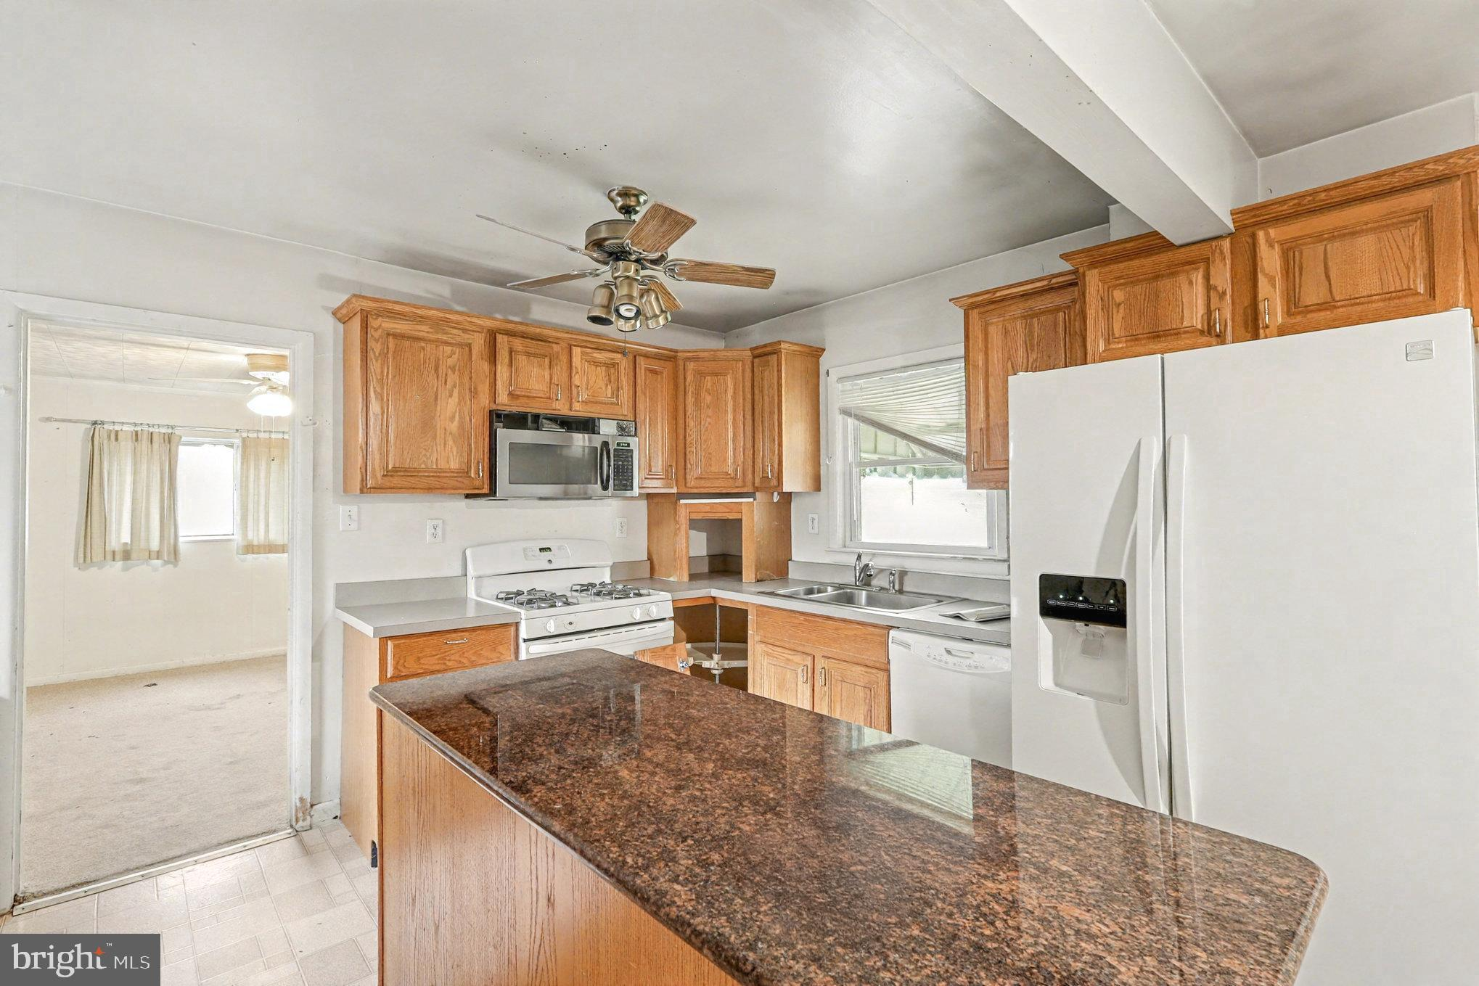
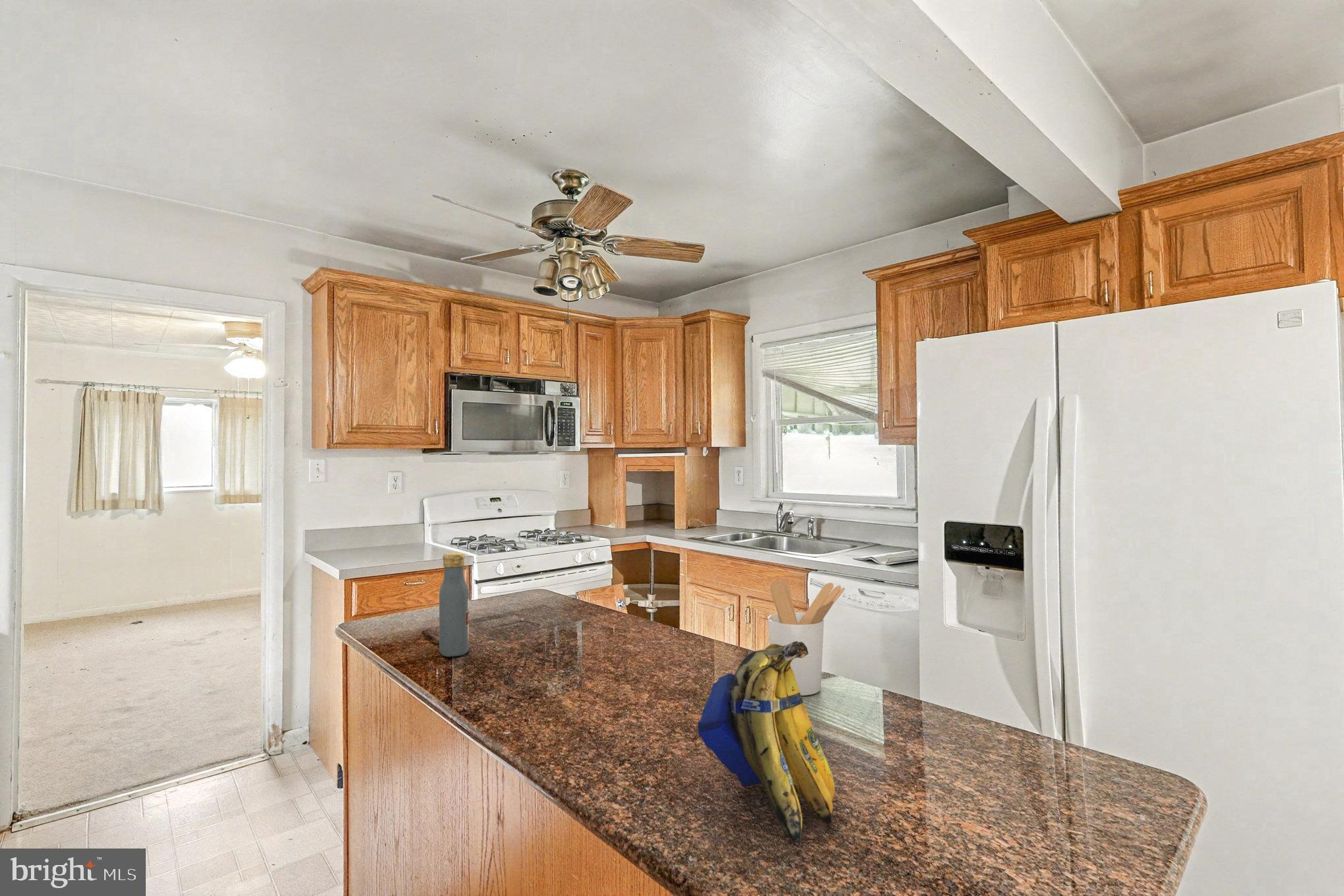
+ utensil holder (808, 634)
+ vodka (454, 602)
+ banana (771, 720)
